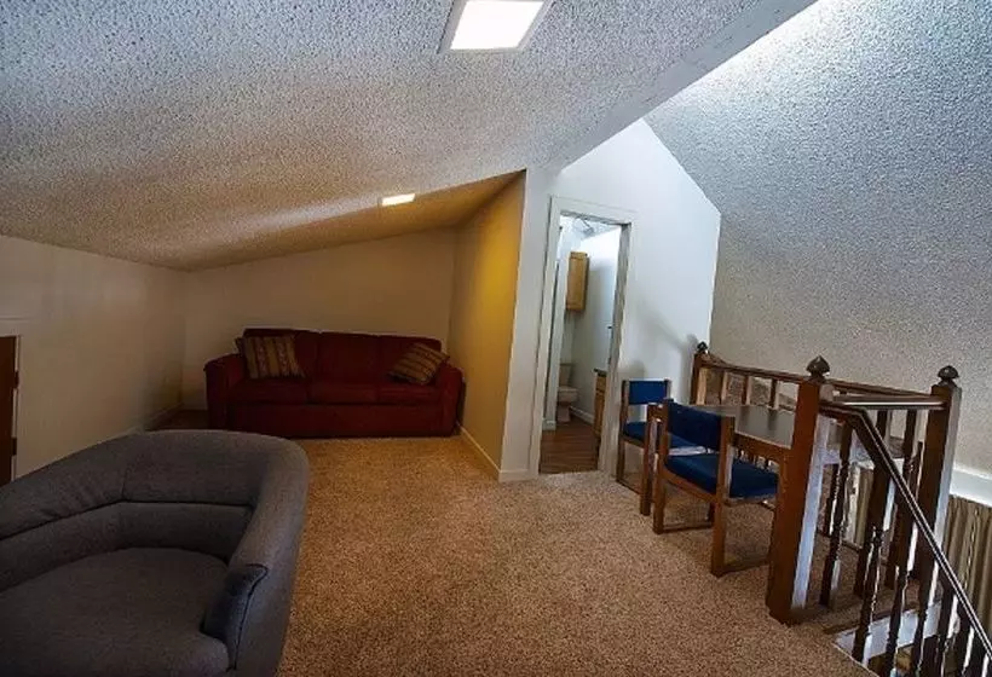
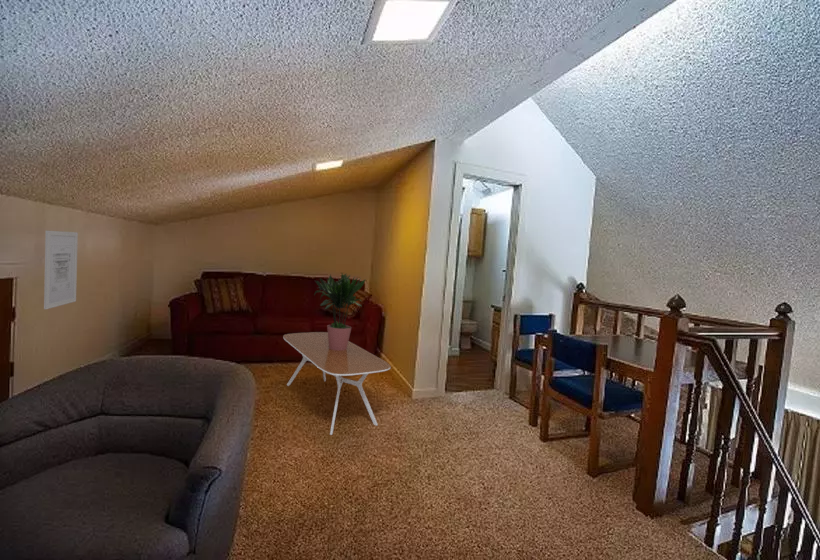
+ coffee table (331, 374)
+ wall art (61, 268)
+ potted plant (335, 311)
